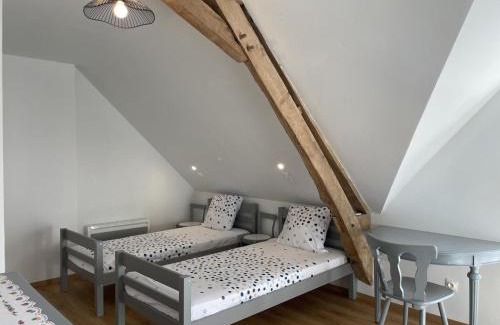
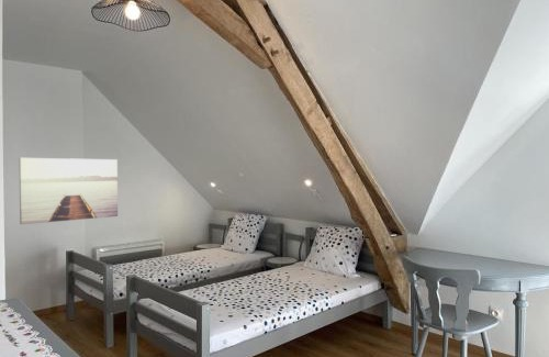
+ wall art (71, 189)
